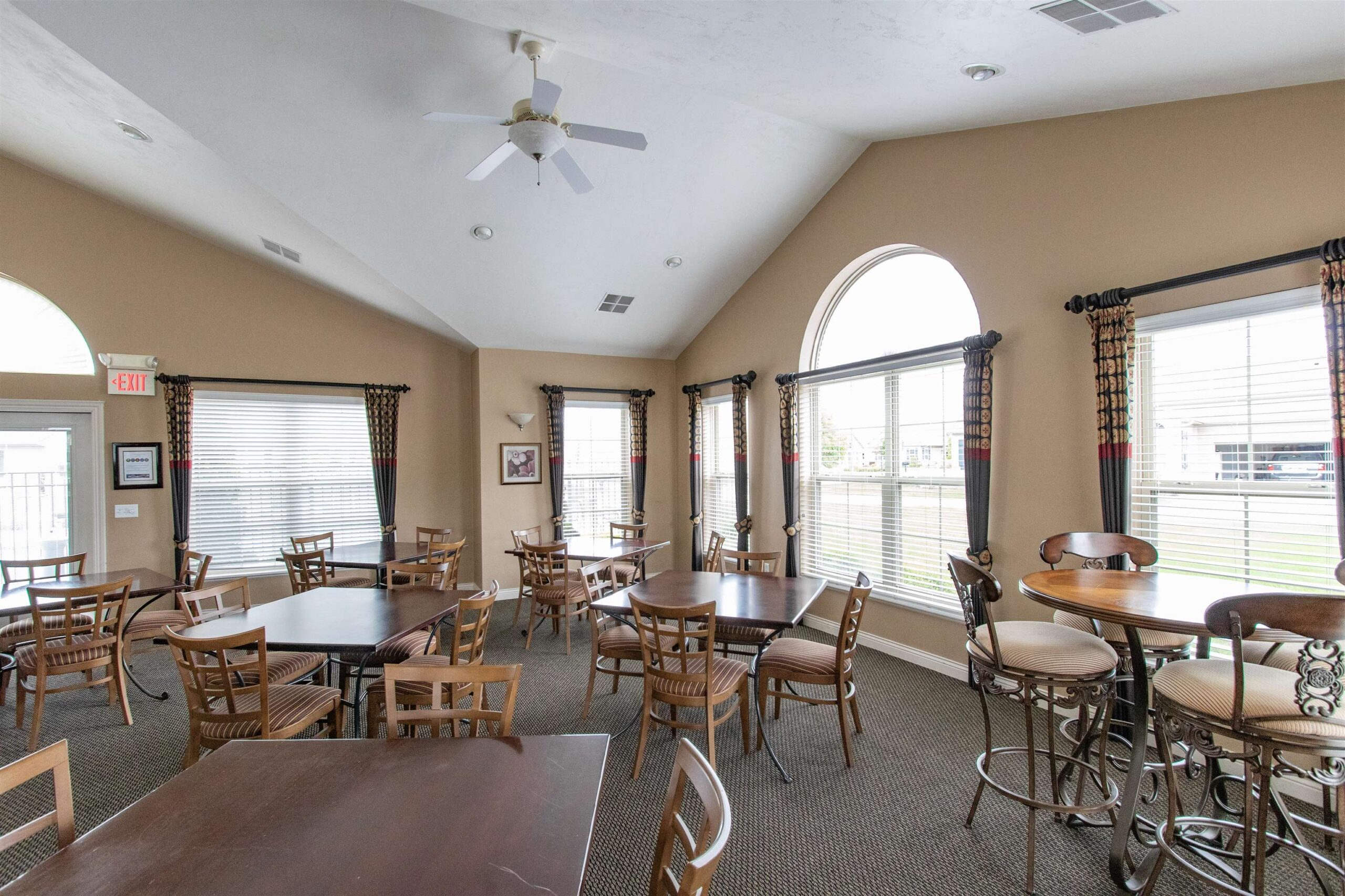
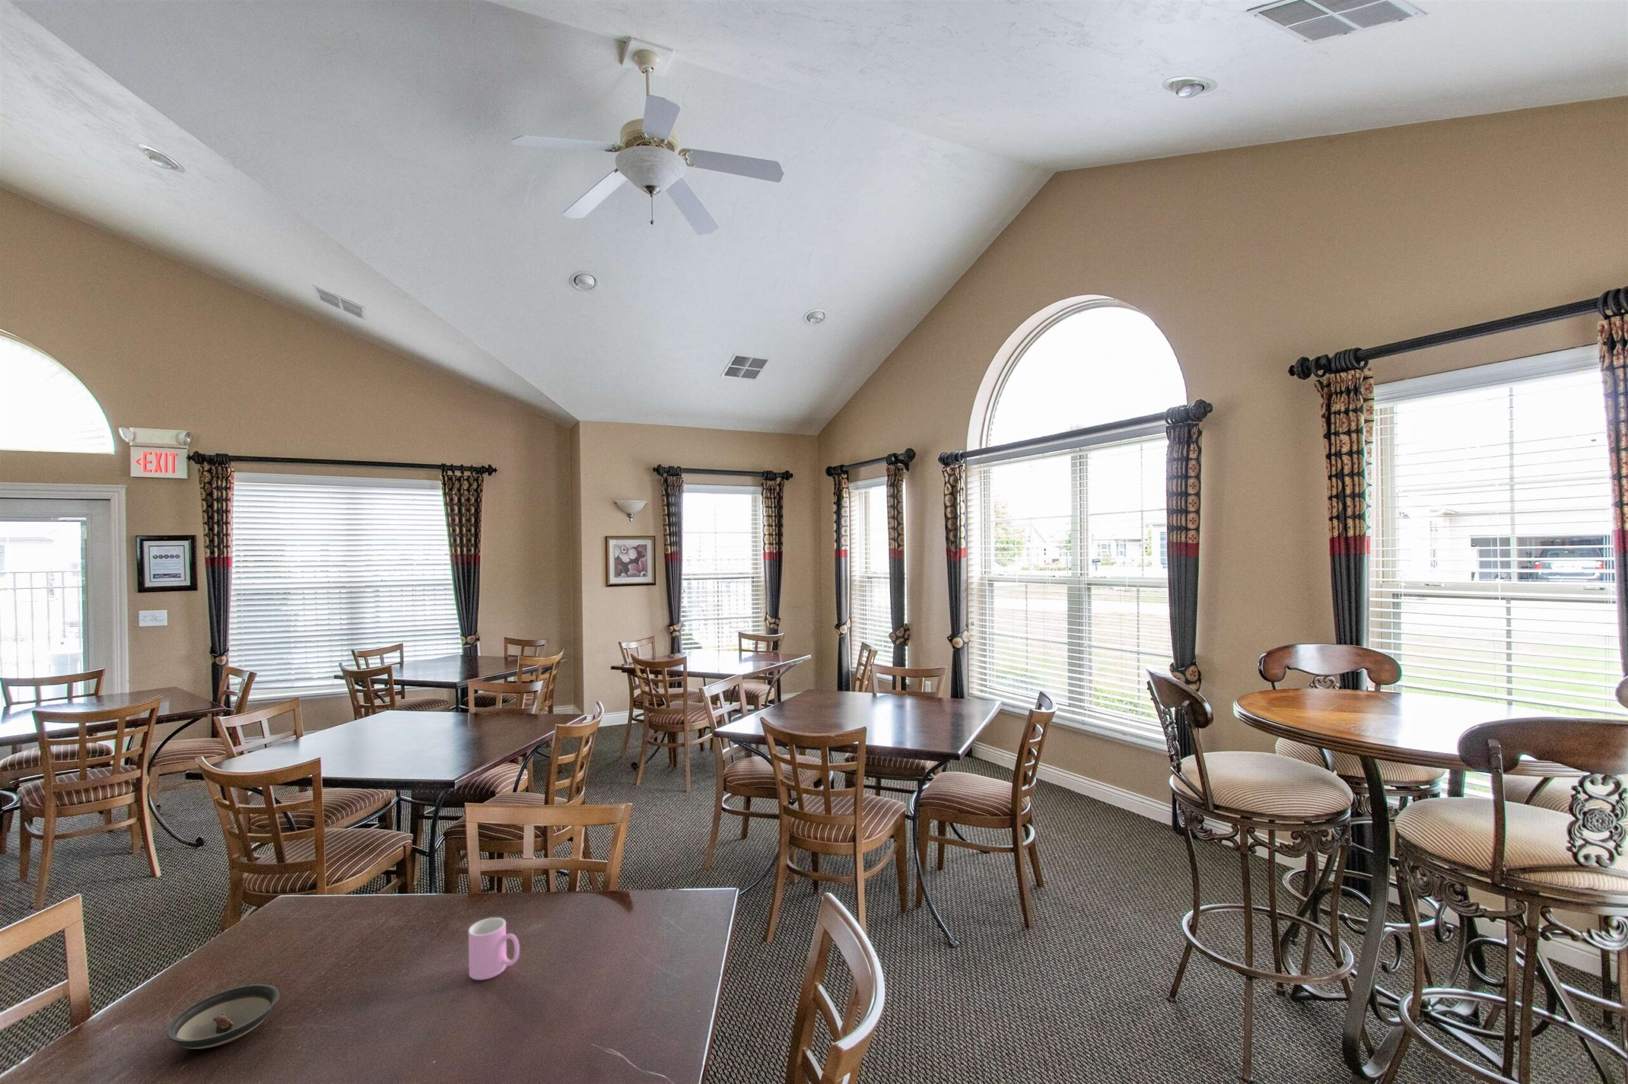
+ cup (495, 948)
+ saucer (226, 1021)
